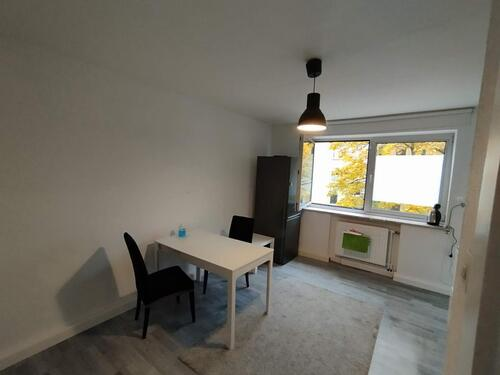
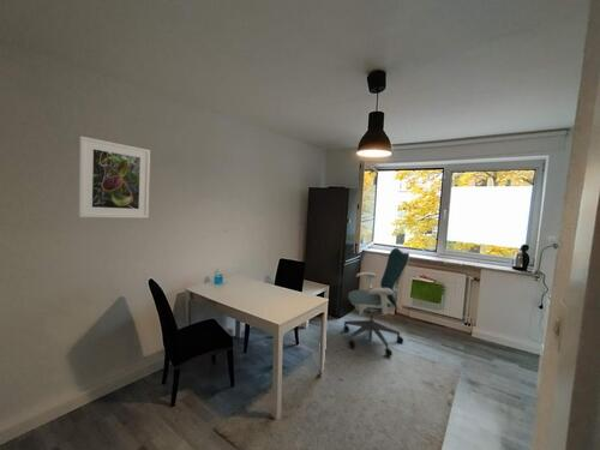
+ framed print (116, 180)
+ office chair (373, 294)
